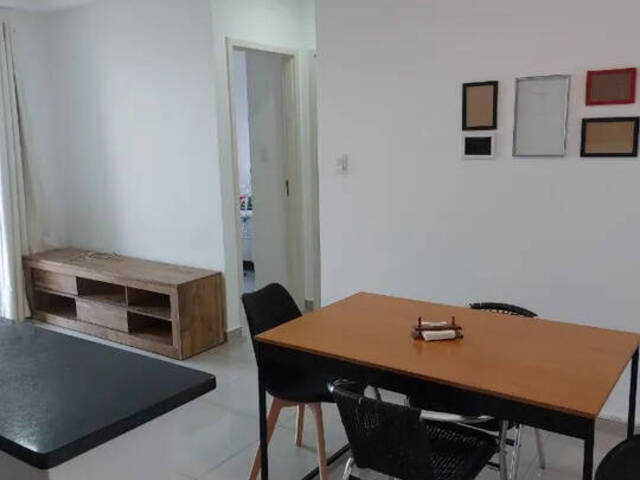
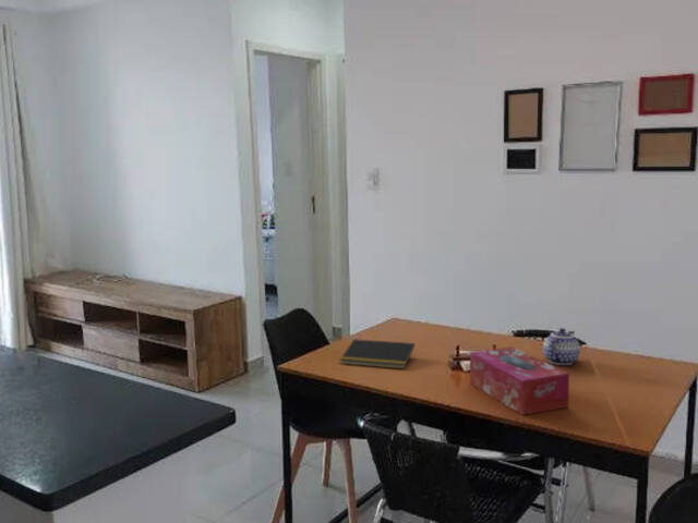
+ notepad (377, 353)
+ tissue box (516, 378)
+ teapot (561, 344)
